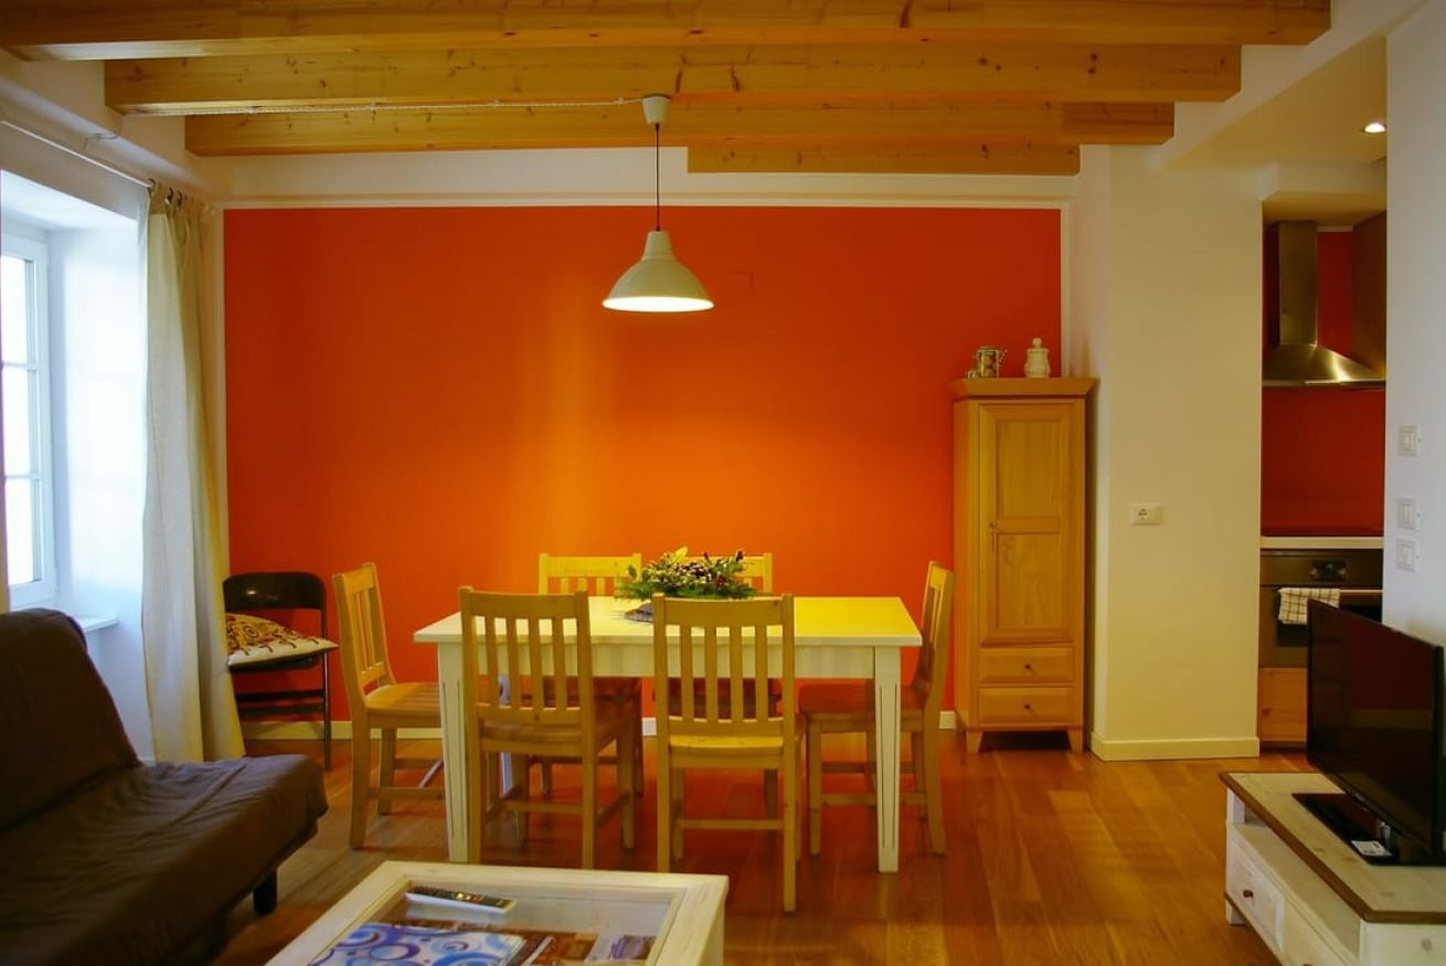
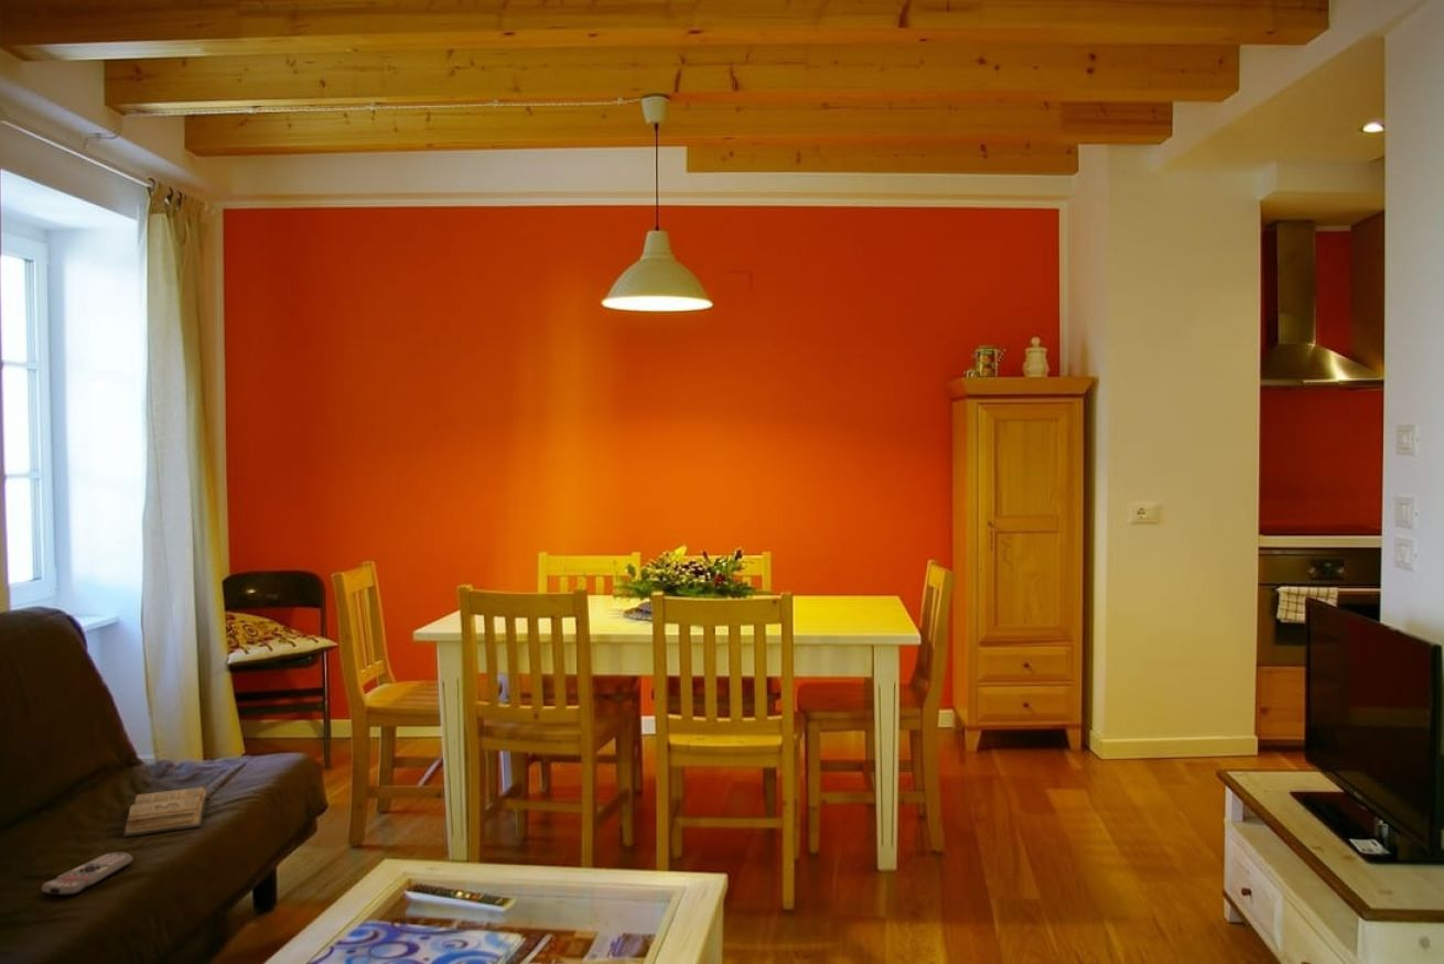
+ diary (168, 805)
+ remote control (90, 873)
